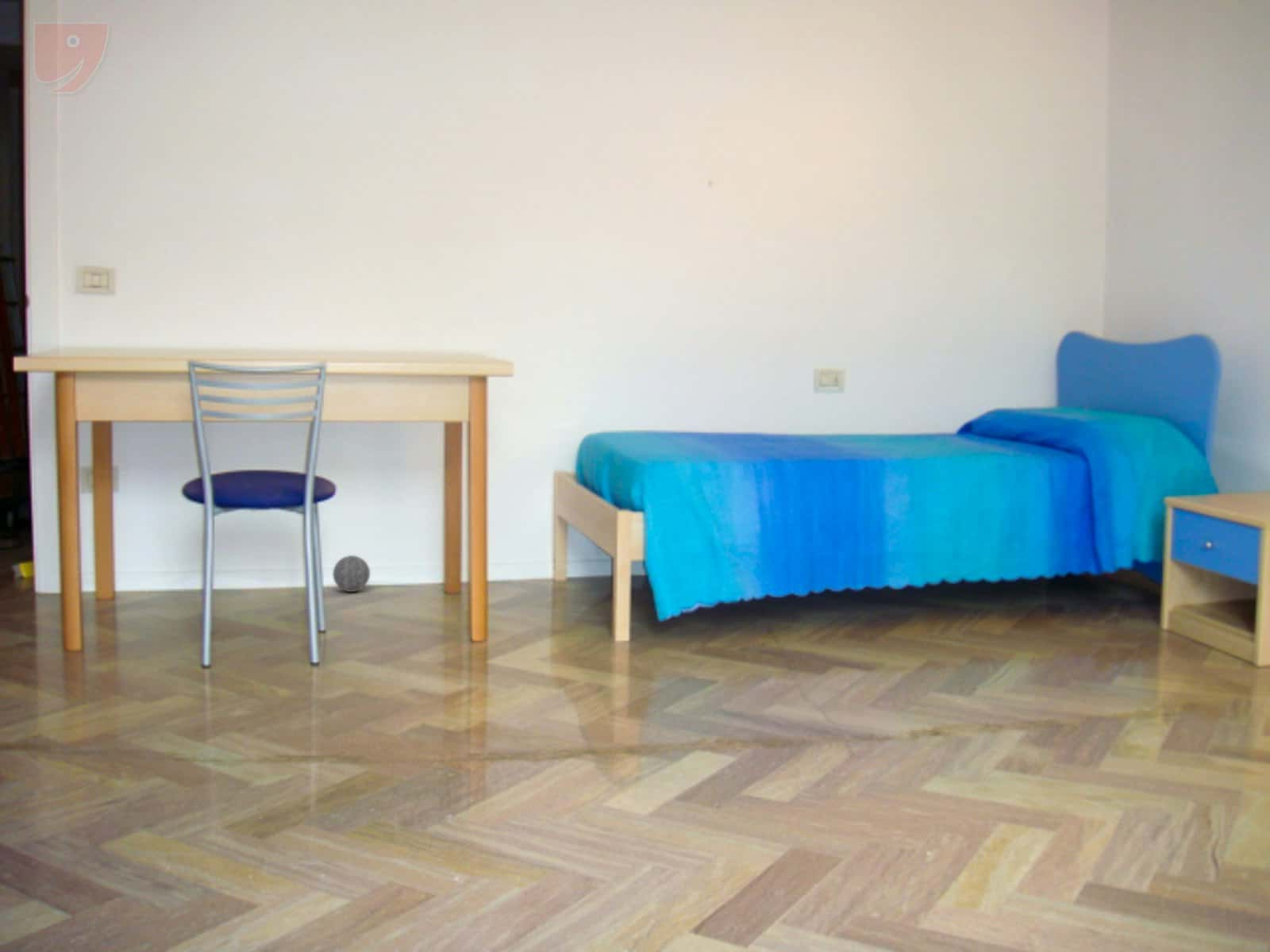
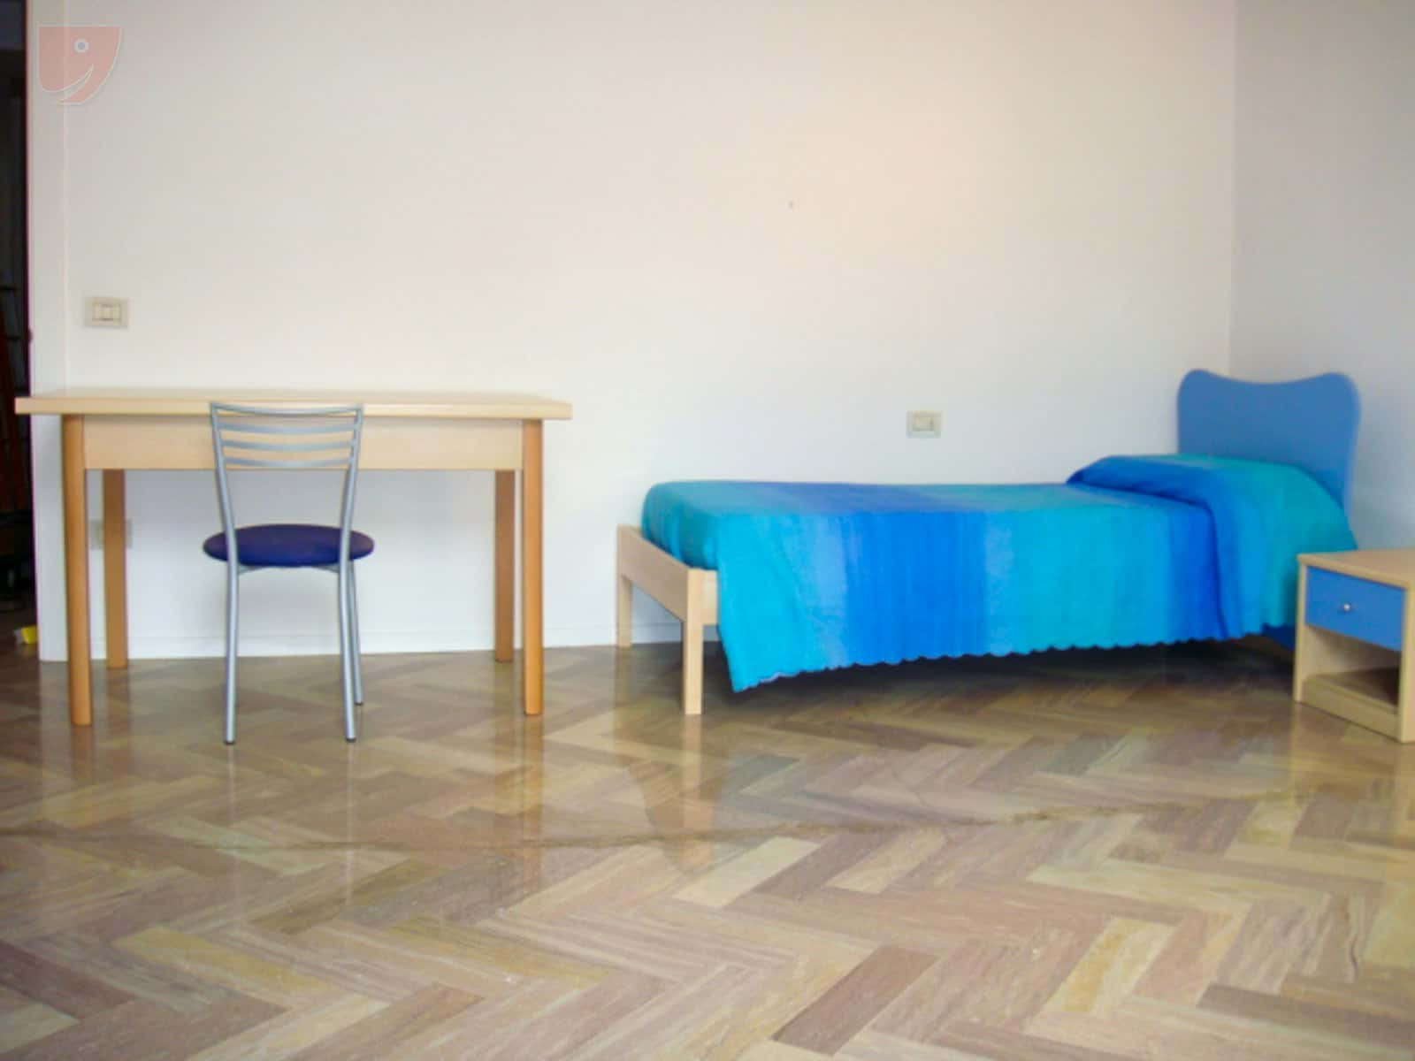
- ball (351, 574)
